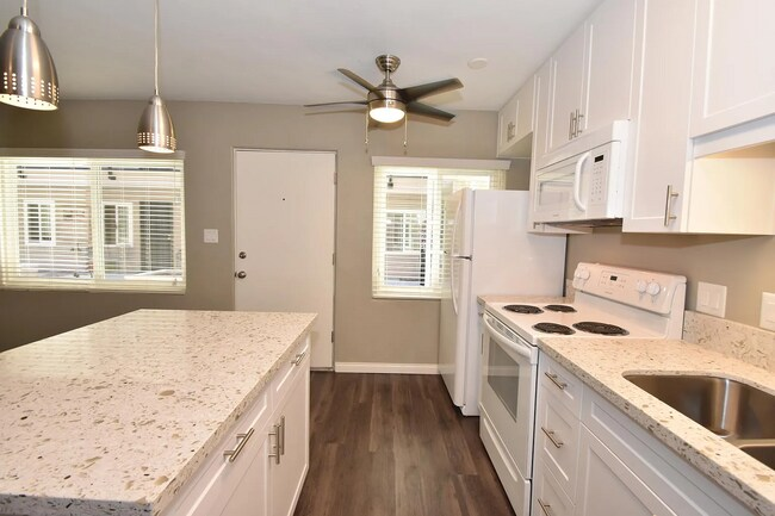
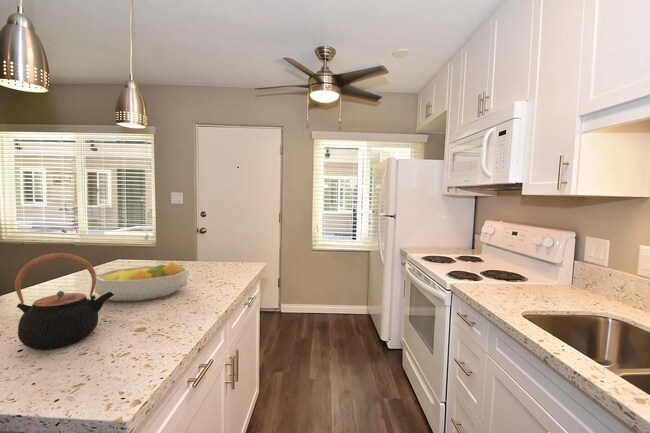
+ fruit bowl (143, 278)
+ teapot (67, 295)
